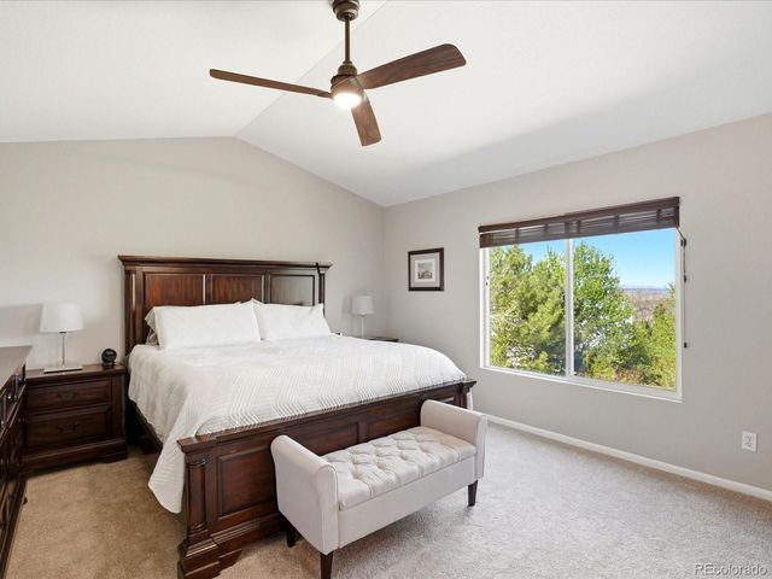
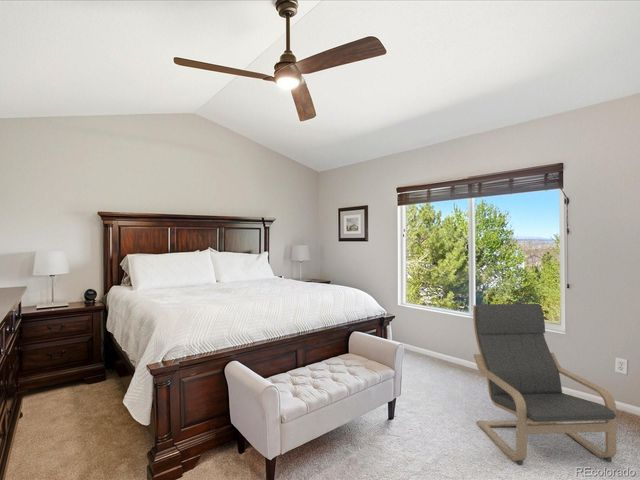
+ lounge chair (535, 375)
